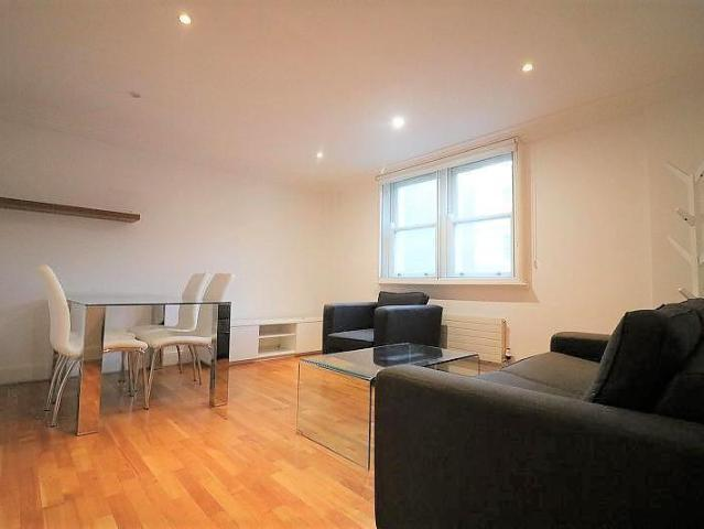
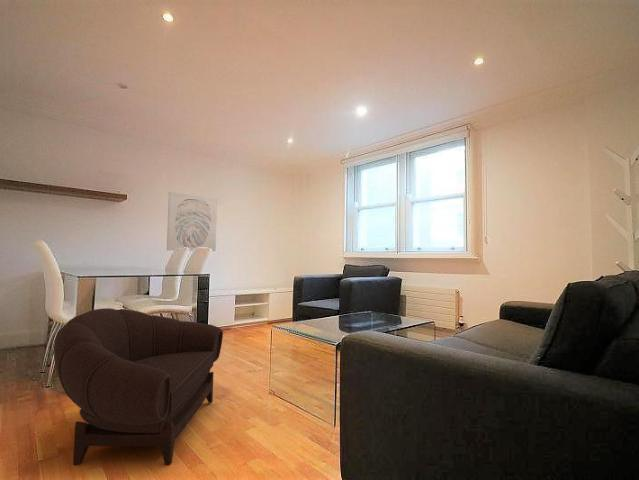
+ wall art (193, 223)
+ armchair (137, 368)
